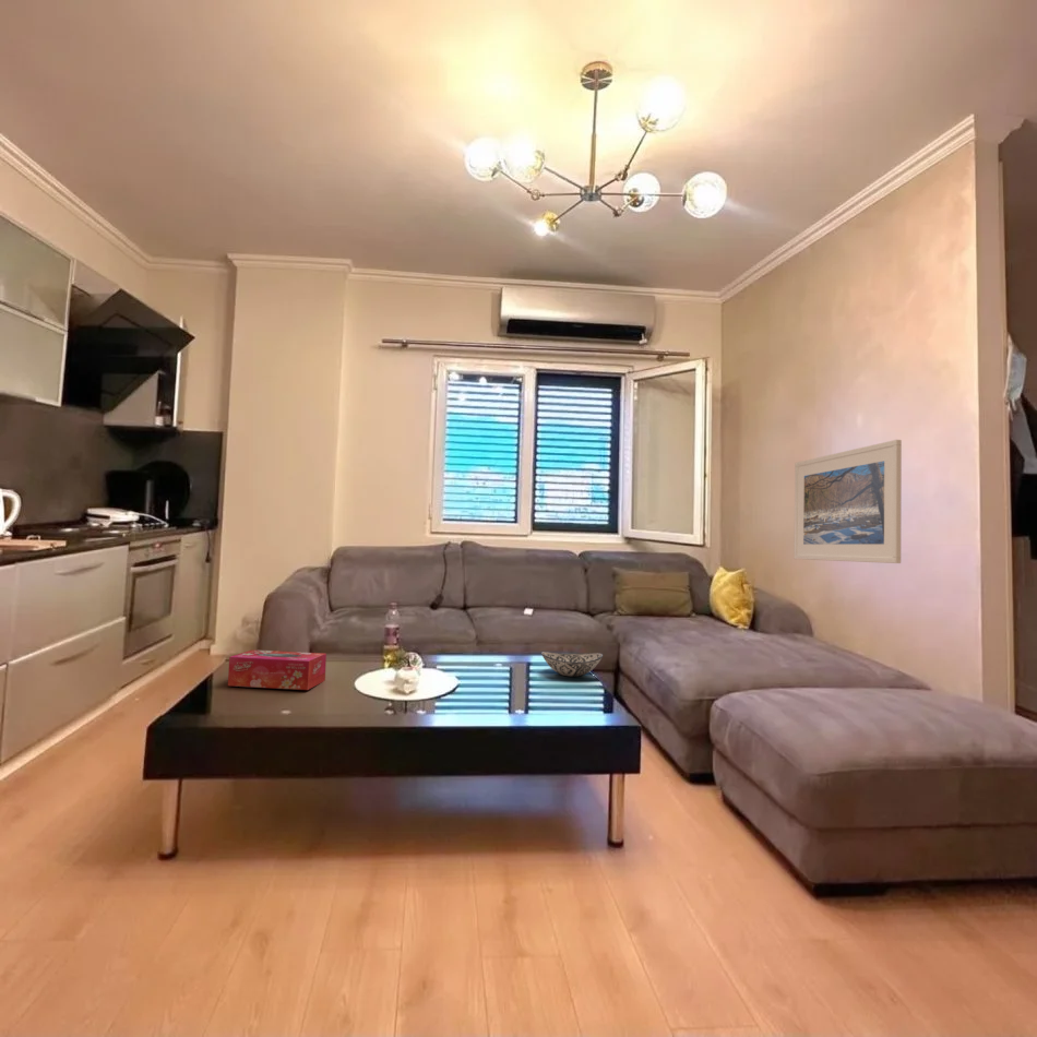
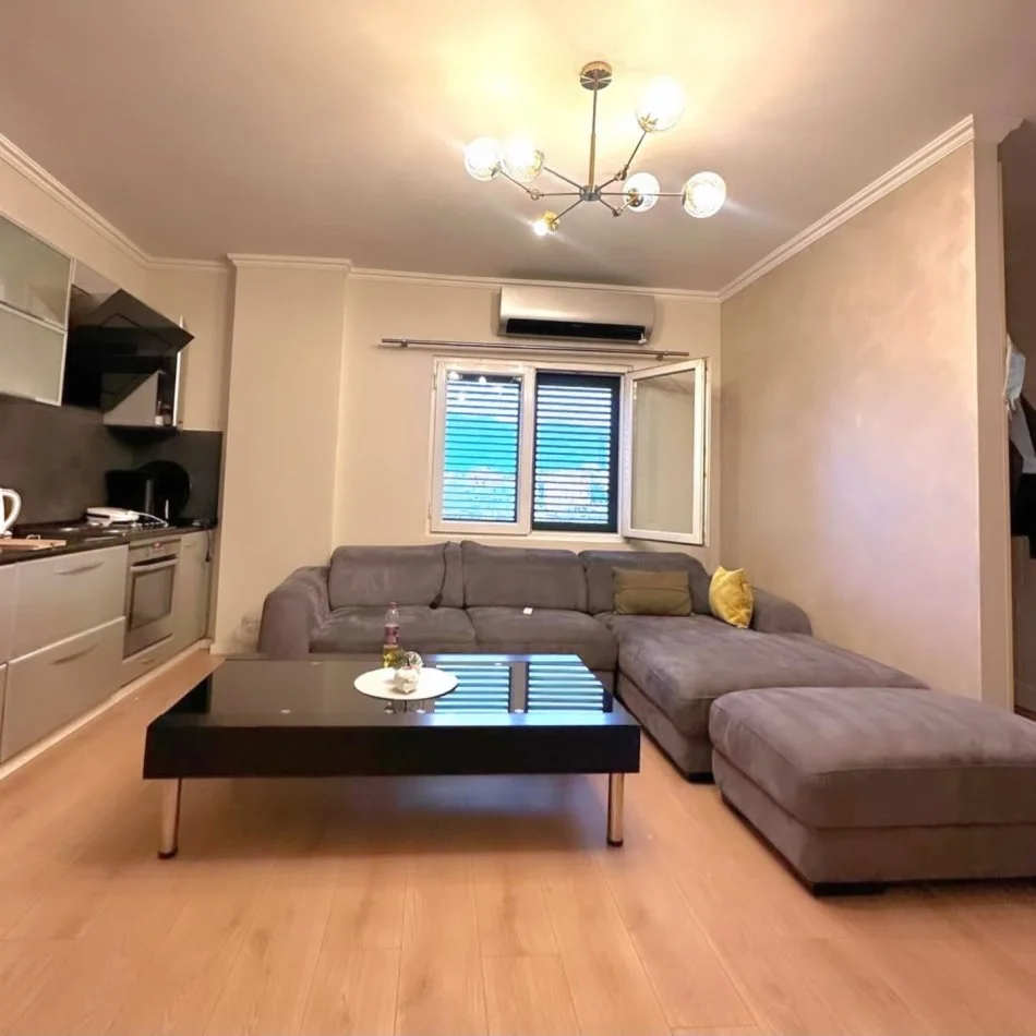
- decorative bowl (571, 664)
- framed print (841, 506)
- tissue box (278, 669)
